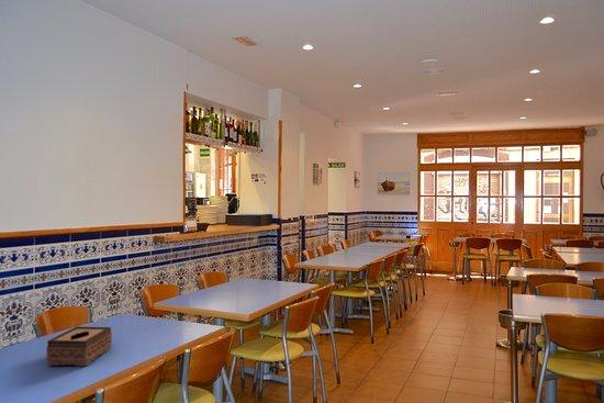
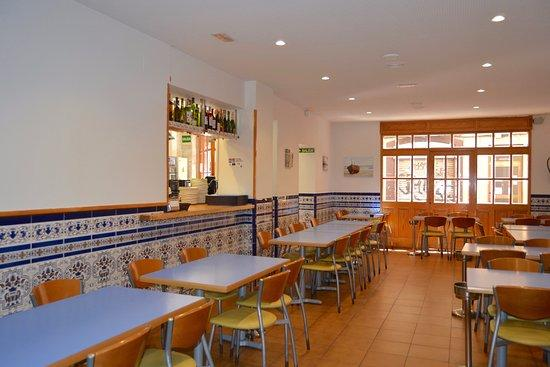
- tissue box (80, 345)
